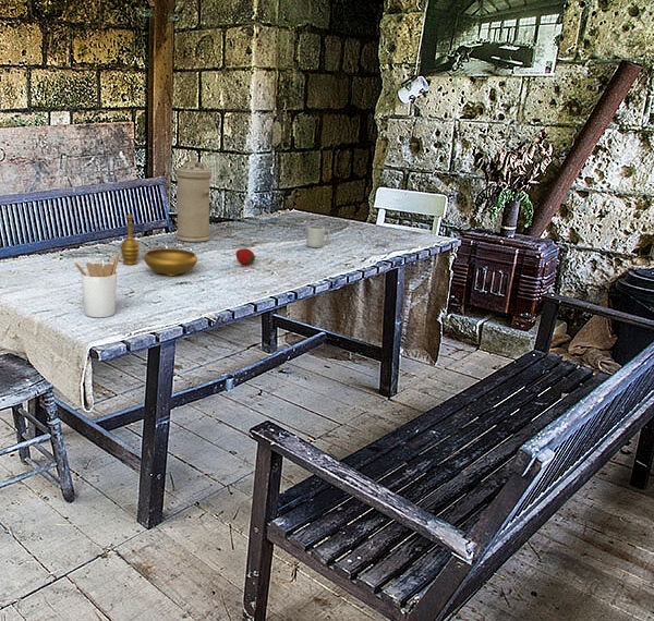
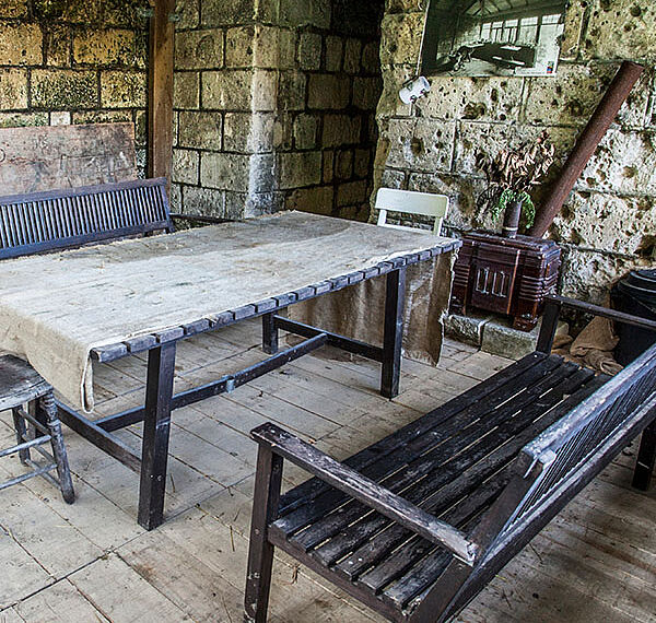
- cup (318, 236)
- water filter (193, 197)
- fruit (244, 256)
- decorative bowl (156, 249)
- utensil holder (99, 285)
